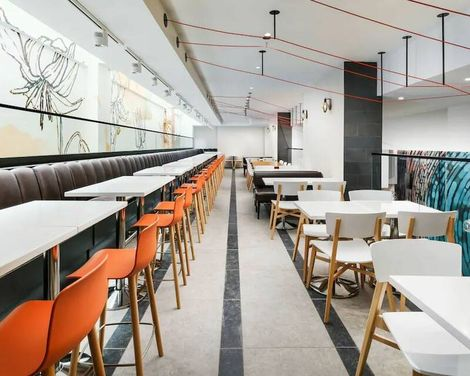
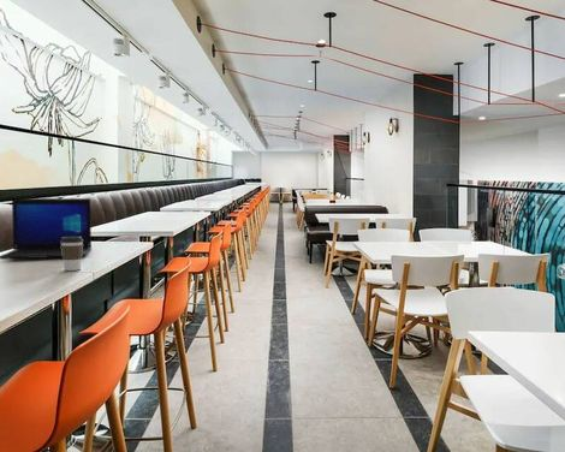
+ laptop (47, 226)
+ coffee cup (72, 252)
